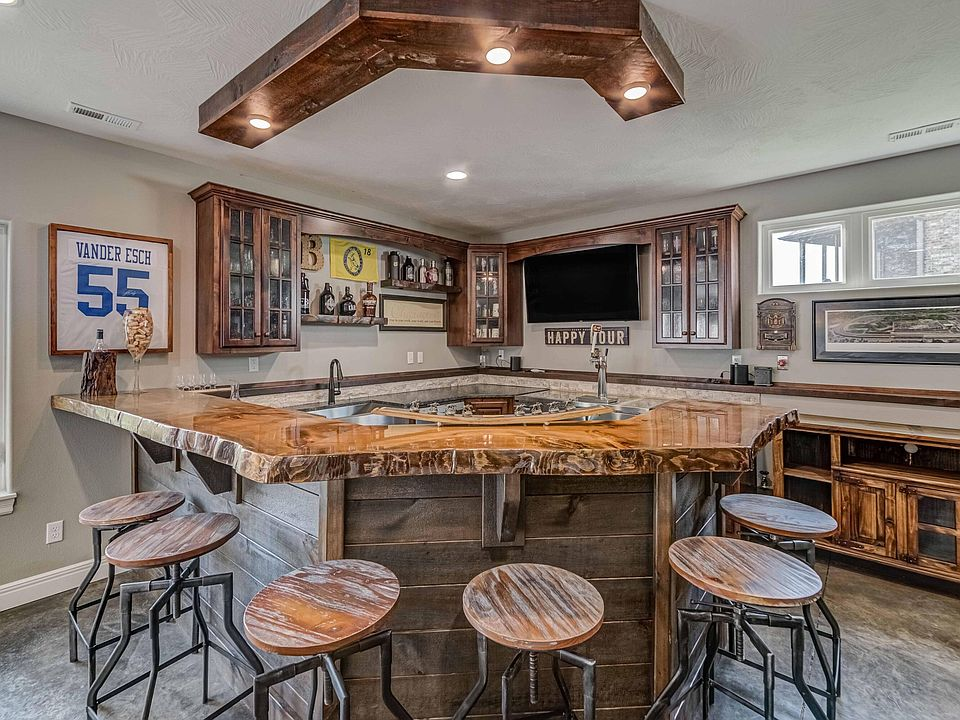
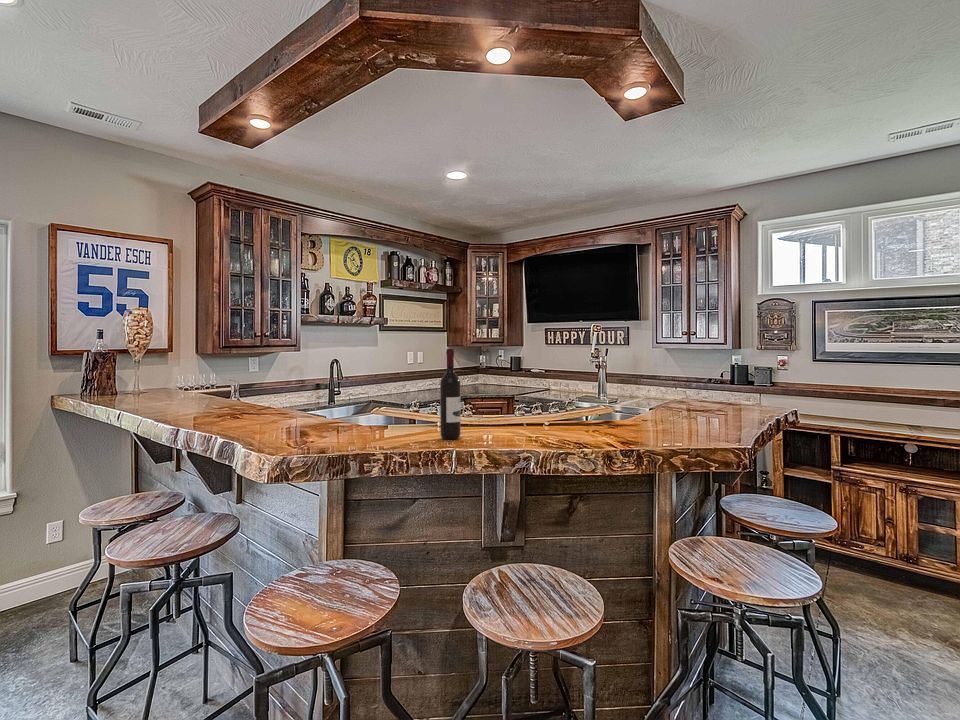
+ wine bottle (450, 393)
